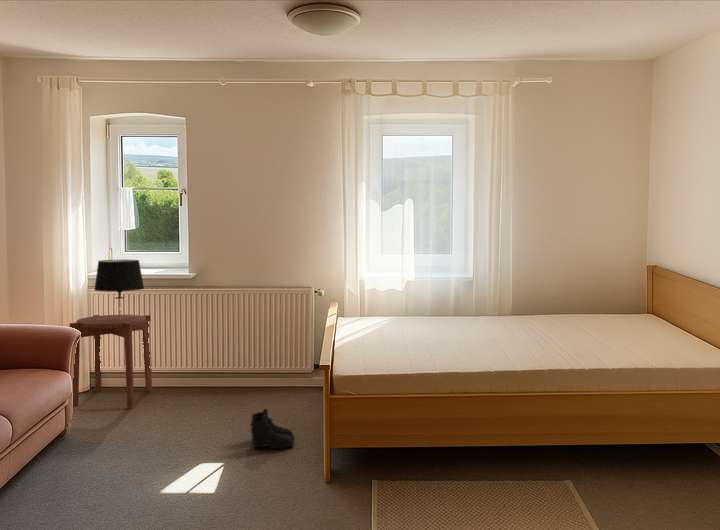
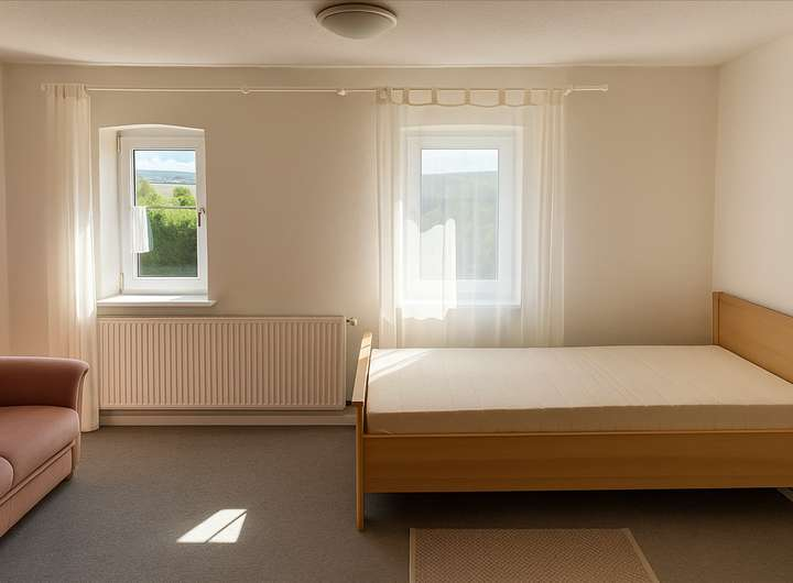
- side table (100, 361)
- table lamp (119, 290)
- boots (272, 427)
